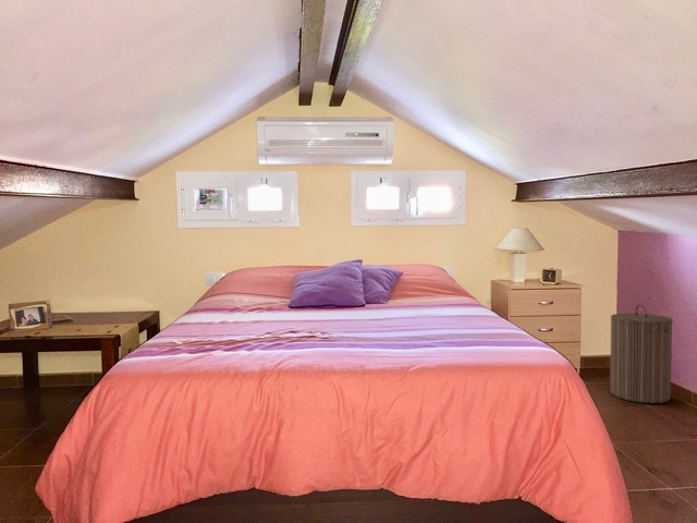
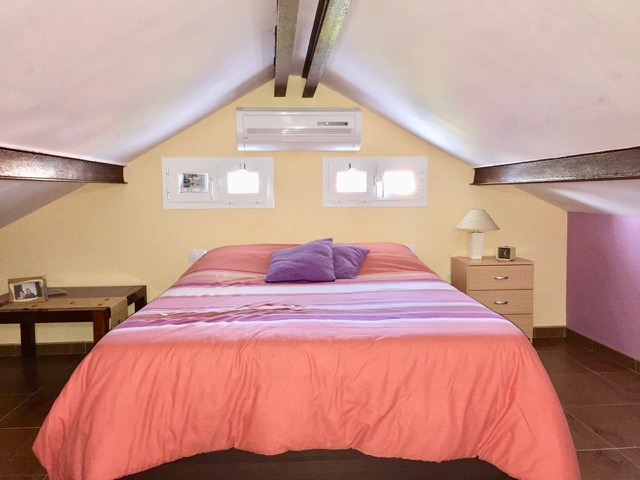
- laundry hamper (640, 350)
